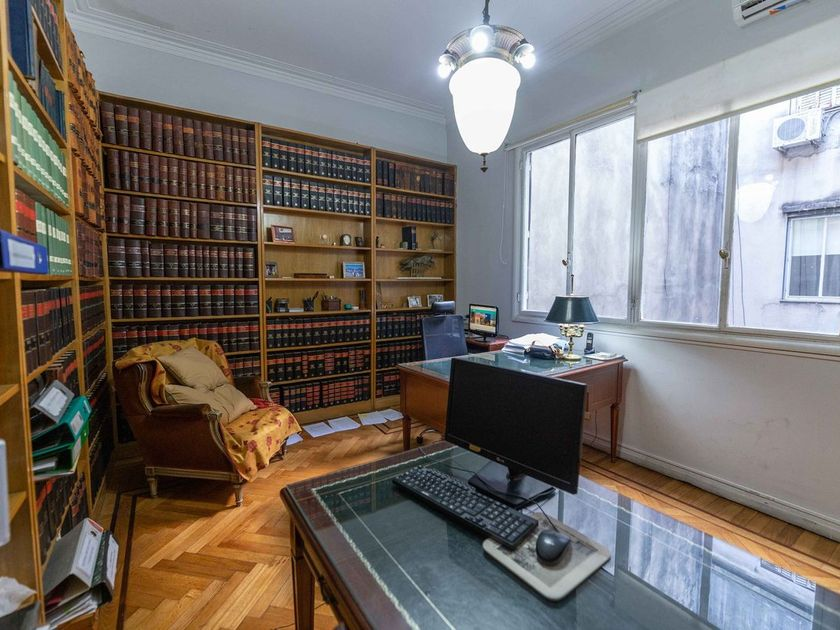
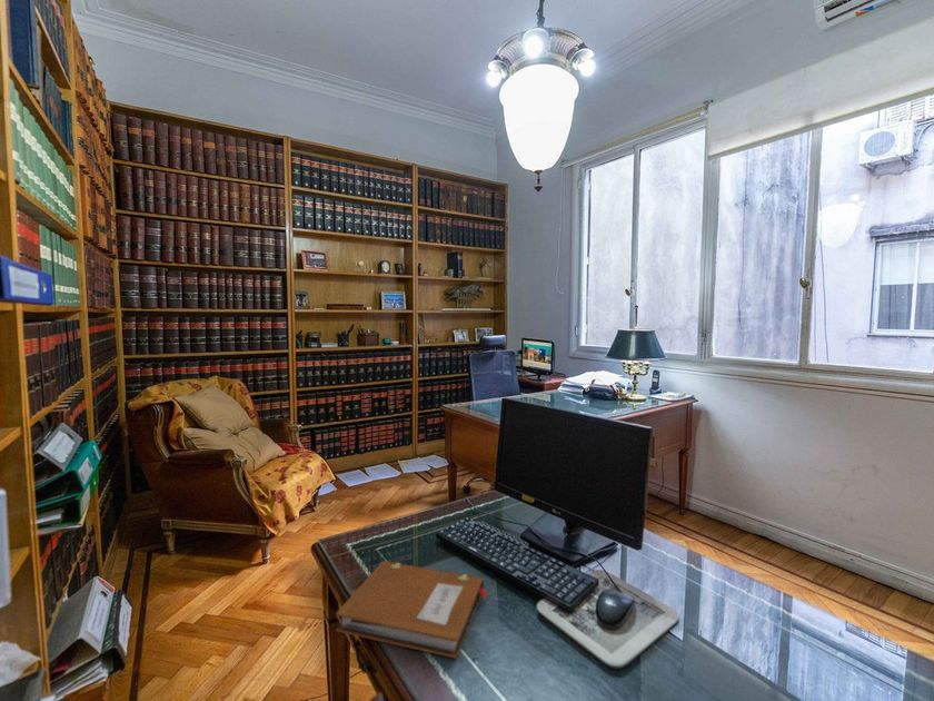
+ notebook (418, 601)
